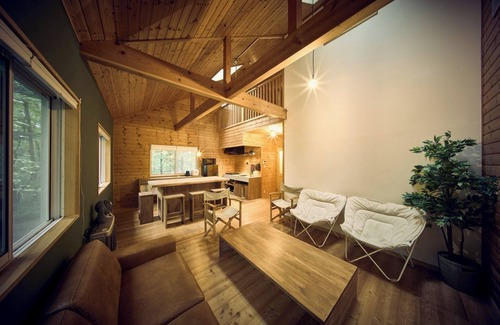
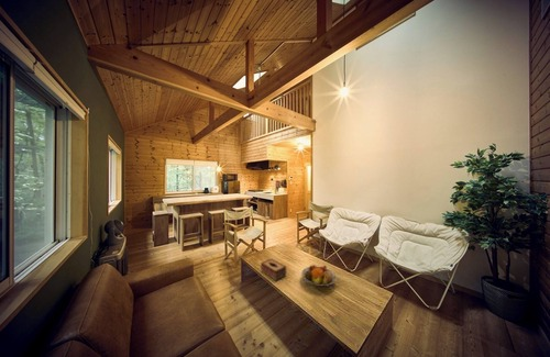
+ tissue box (273, 268)
+ fruit bowl (318, 274)
